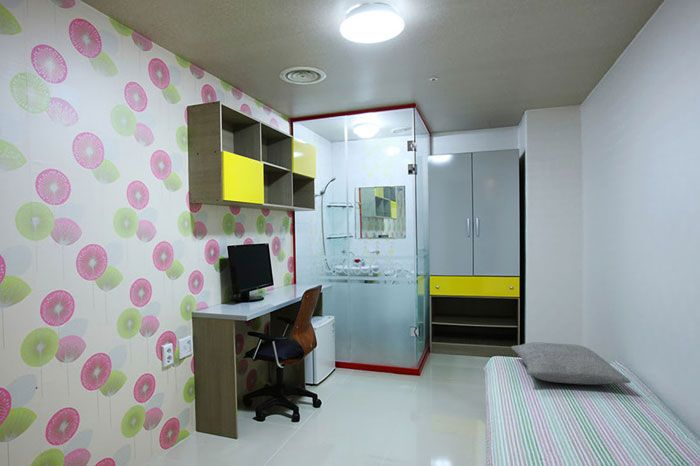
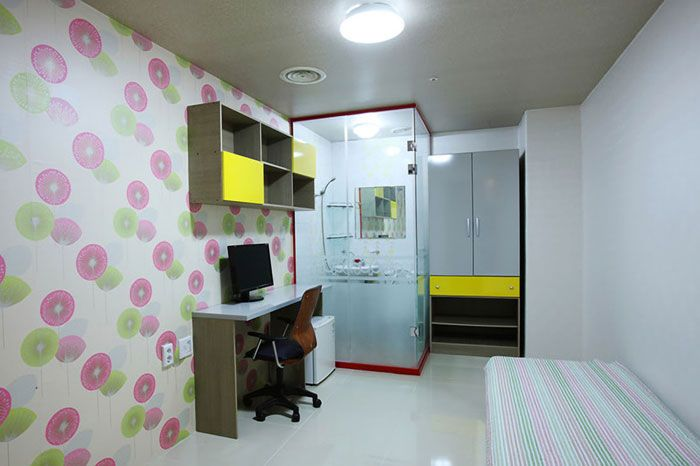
- pillow (563, 362)
